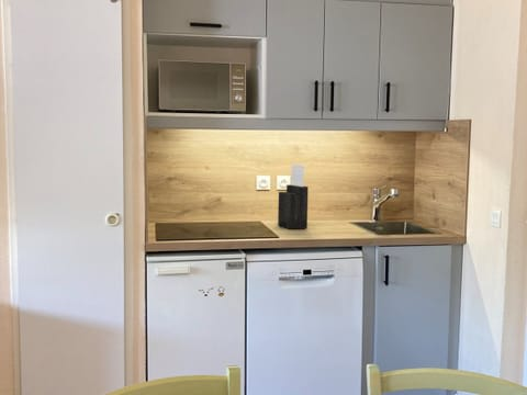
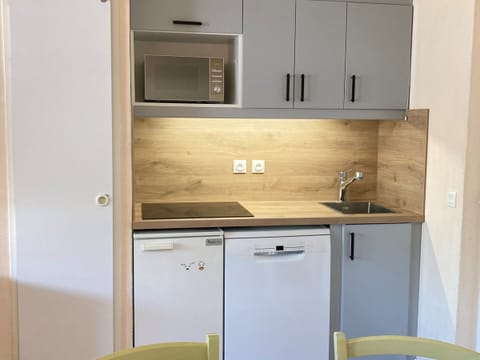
- knife block (291, 195)
